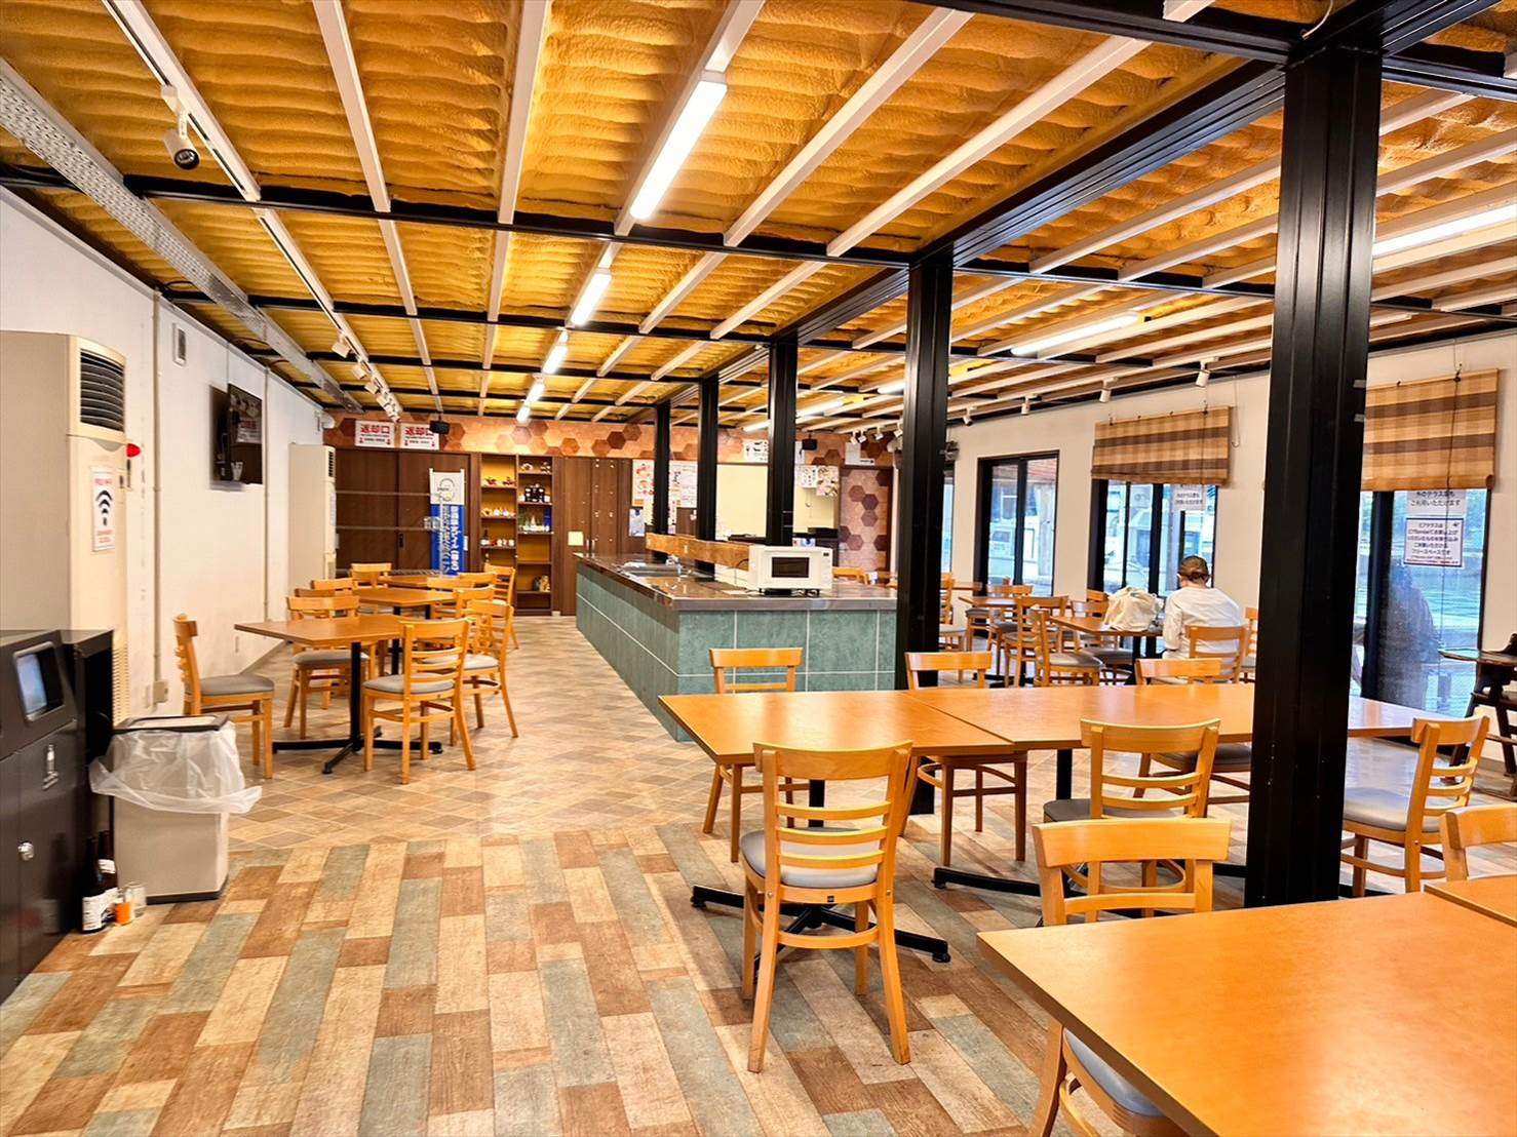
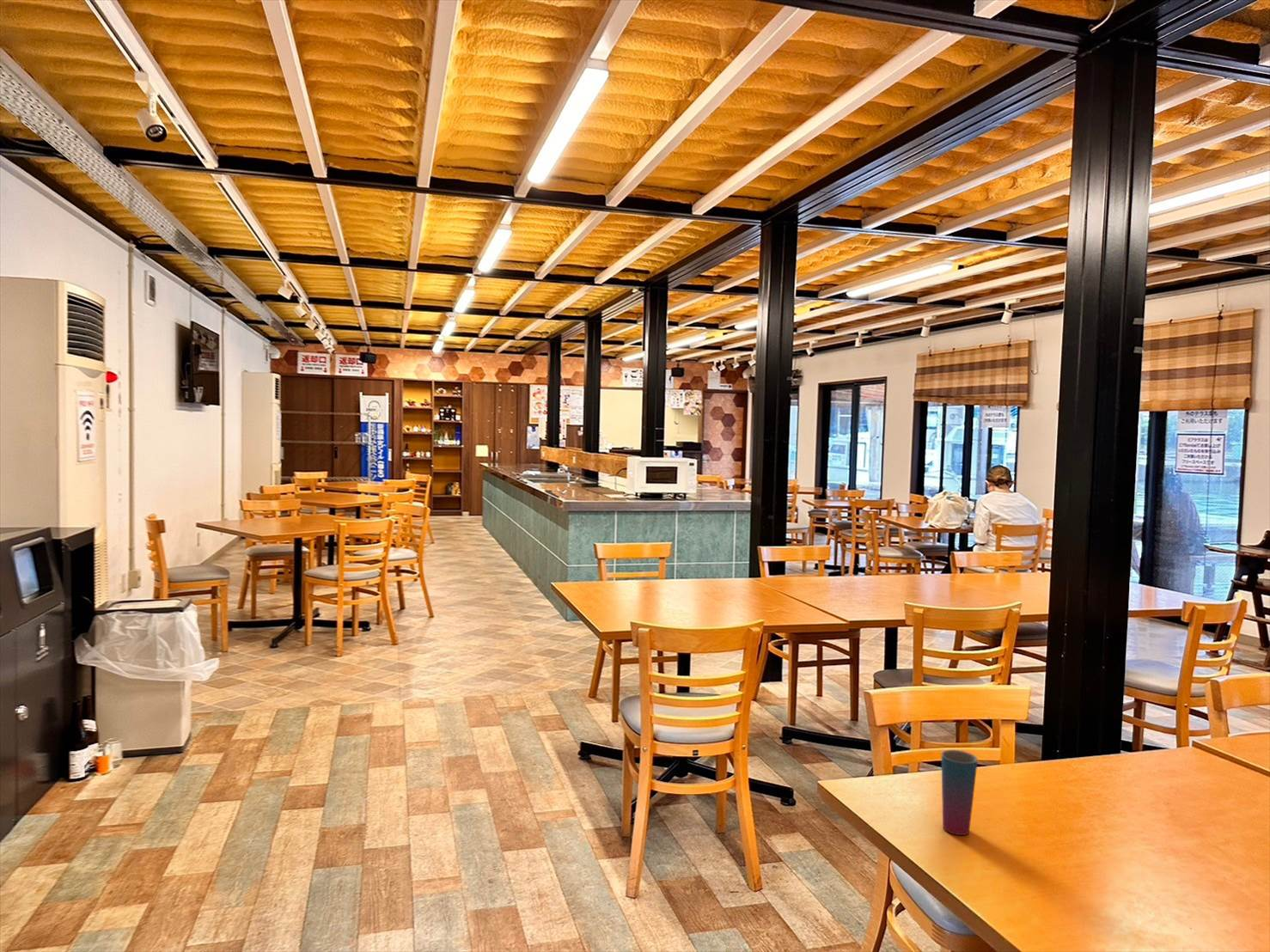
+ cup (957, 792)
